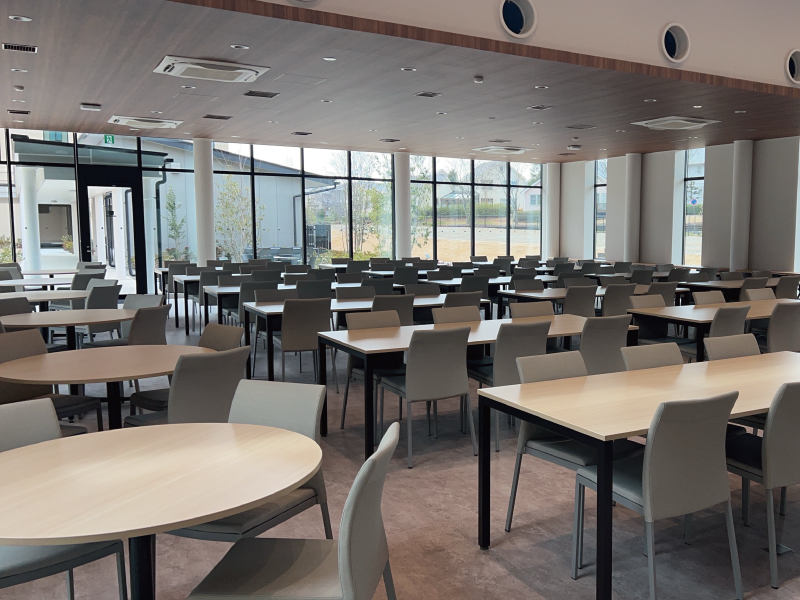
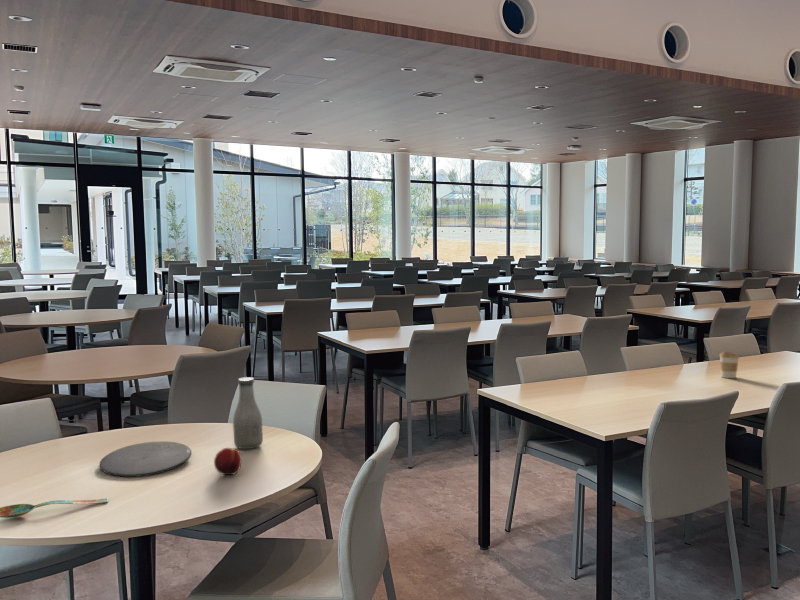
+ coffee cup (728, 364)
+ bottle (247, 412)
+ spoon (51, 503)
+ plate (146, 458)
+ fruit (228, 461)
